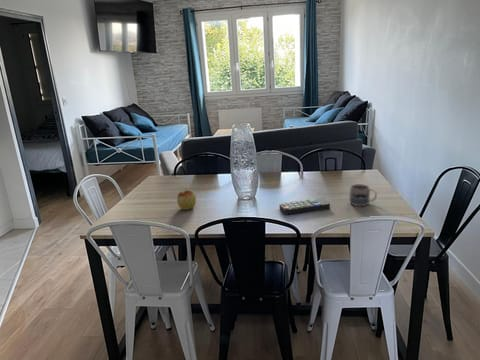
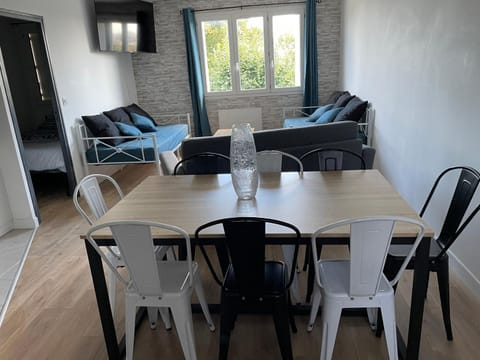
- mug (362, 194)
- remote control (304, 205)
- apple (186, 198)
